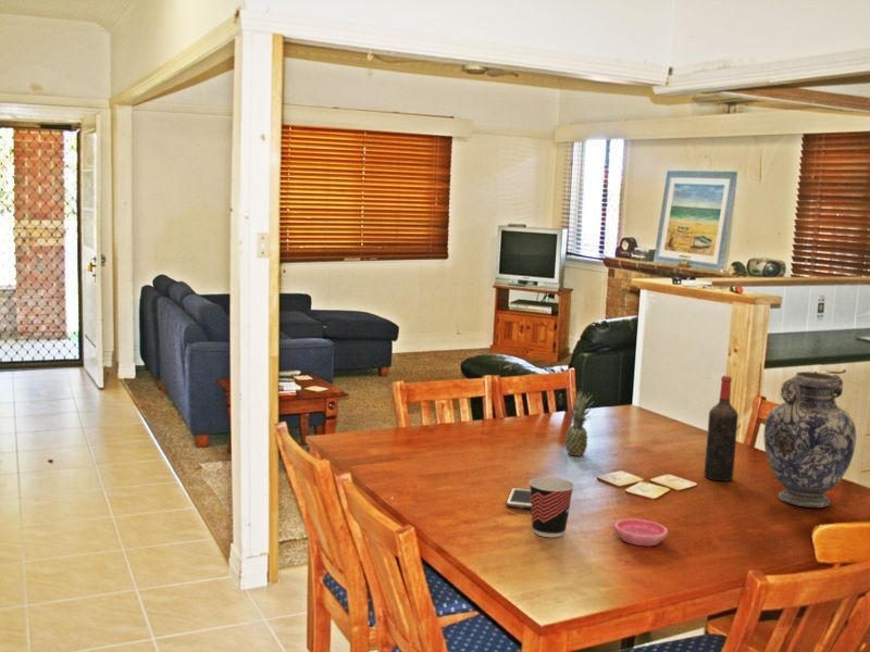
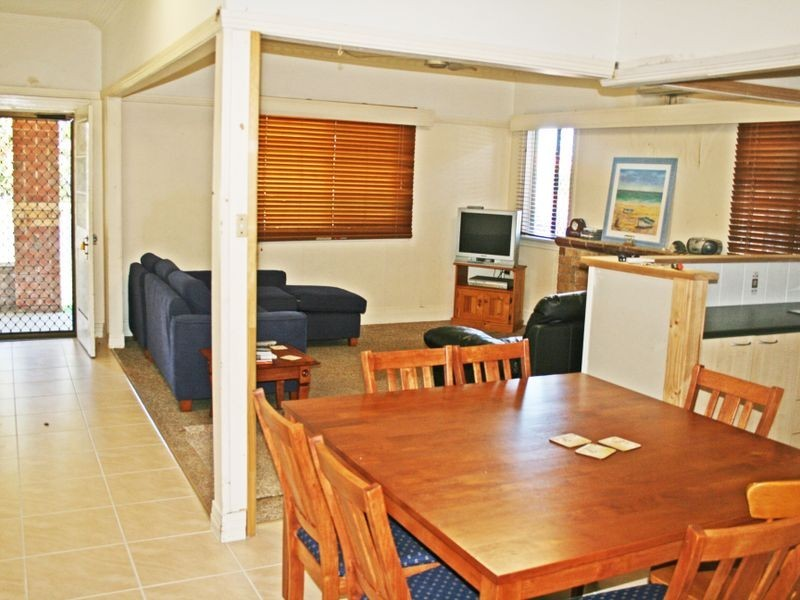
- vase (808, 438)
- saucer (639, 532)
- cup (549, 507)
- wine bottle (722, 427)
- fruit (579, 422)
- cell phone (523, 498)
